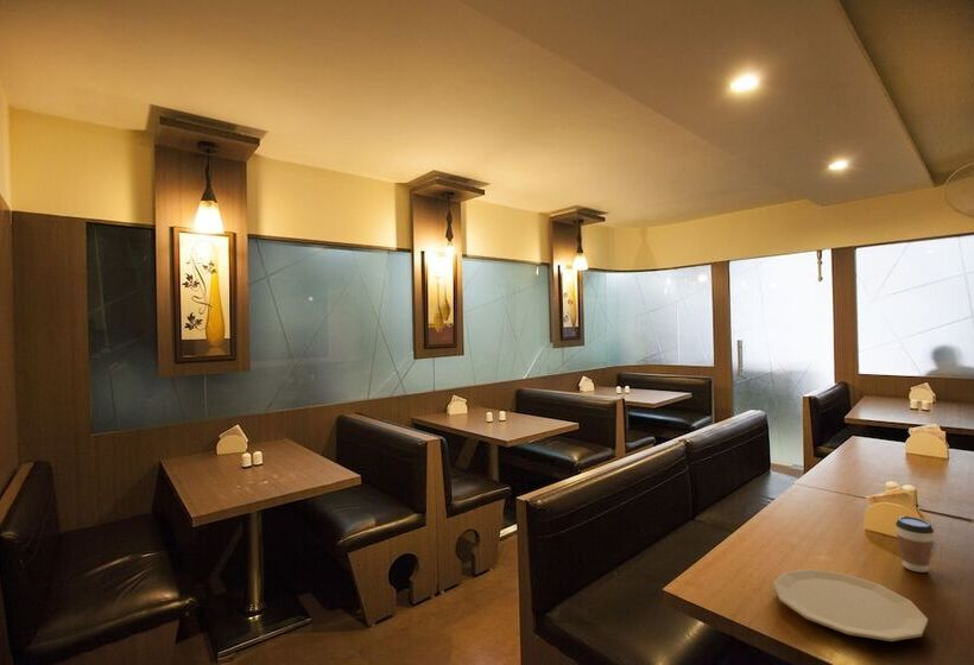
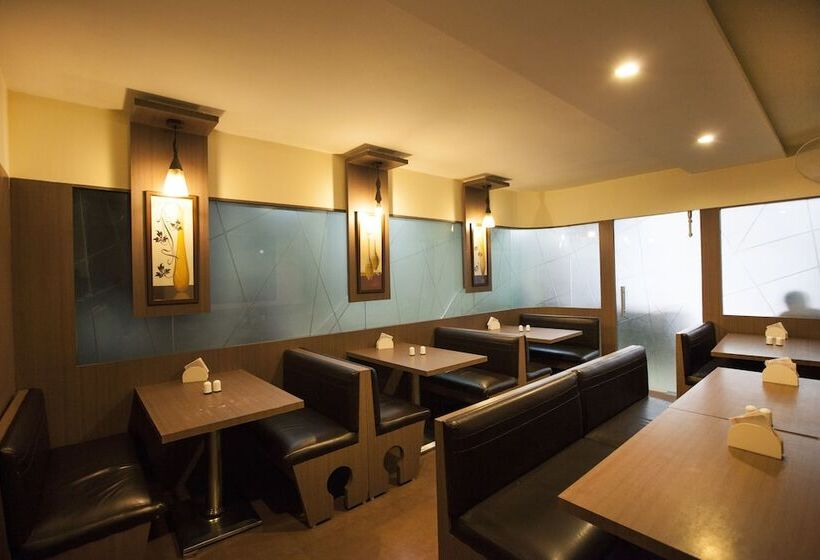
- coffee cup (915, 544)
- plate (845, 606)
